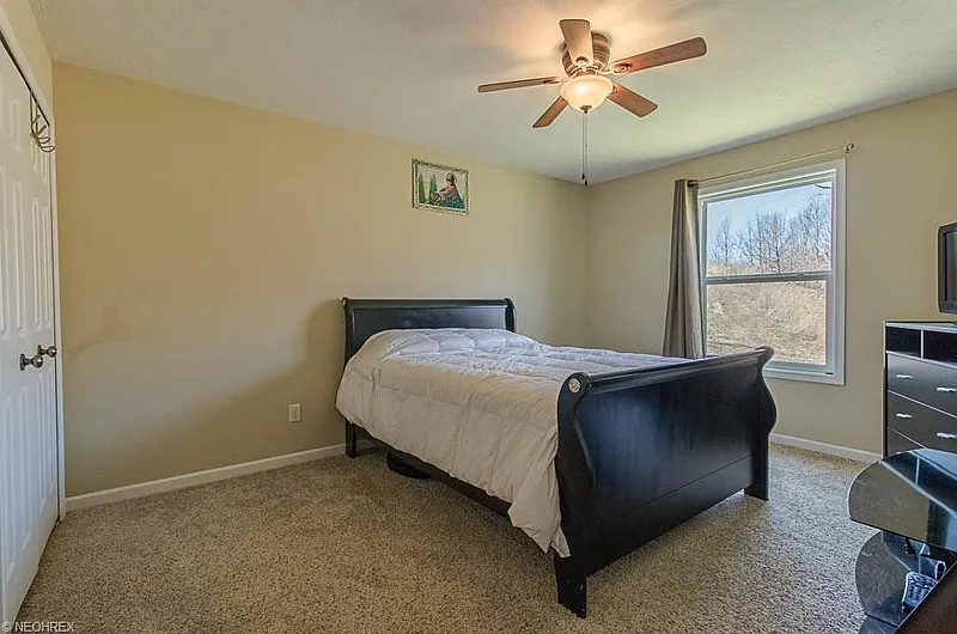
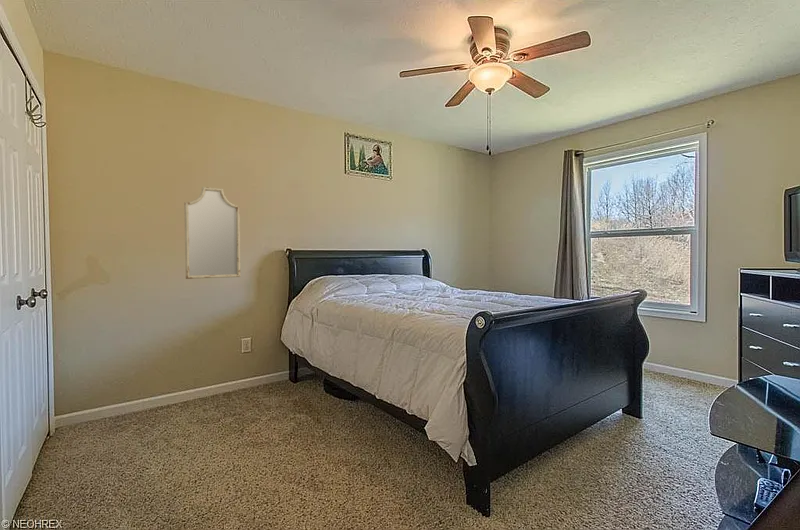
+ home mirror (213, 233)
